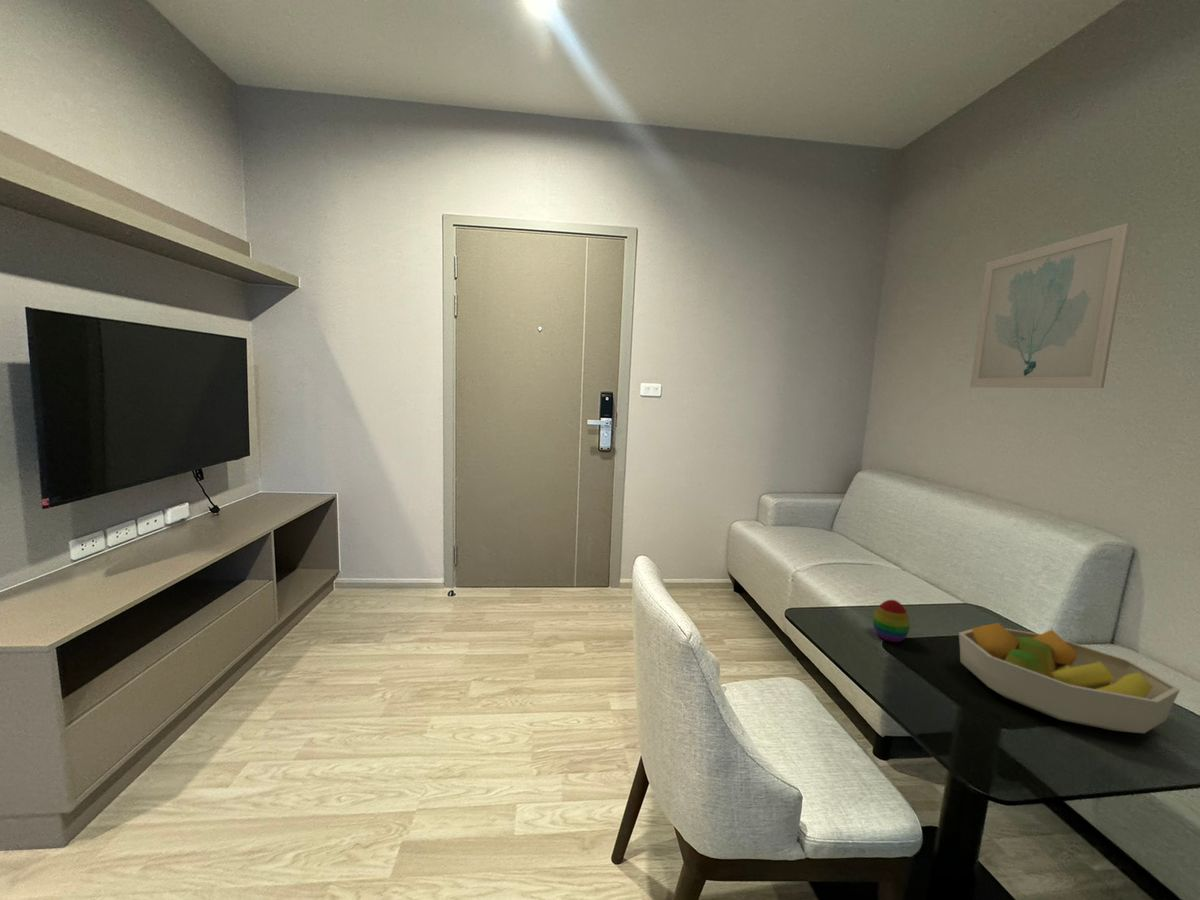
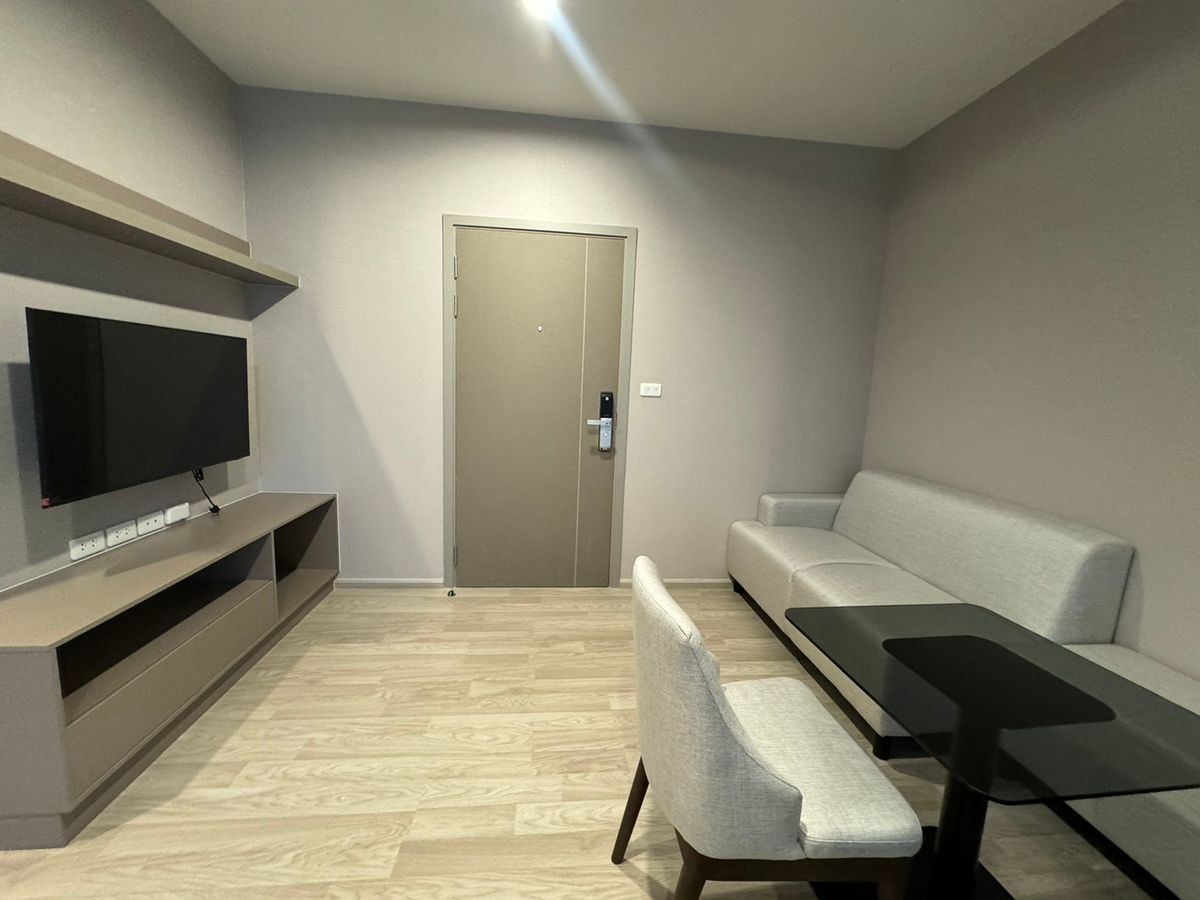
- wall art (1037, 317)
- fruit bowl (1057, 669)
- decorative egg (891, 618)
